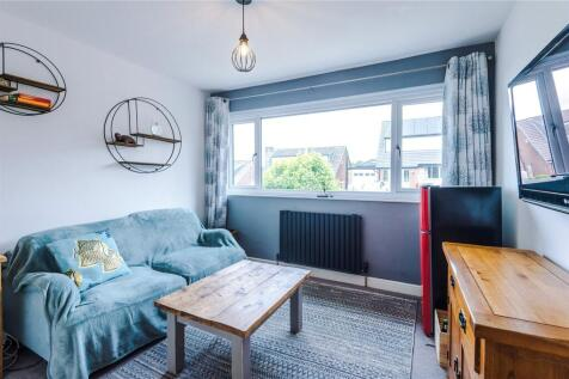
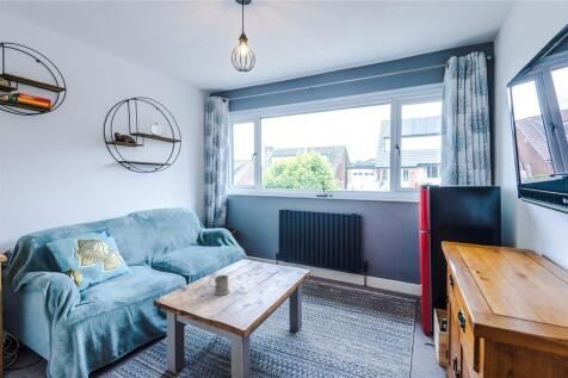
+ mug (218, 284)
